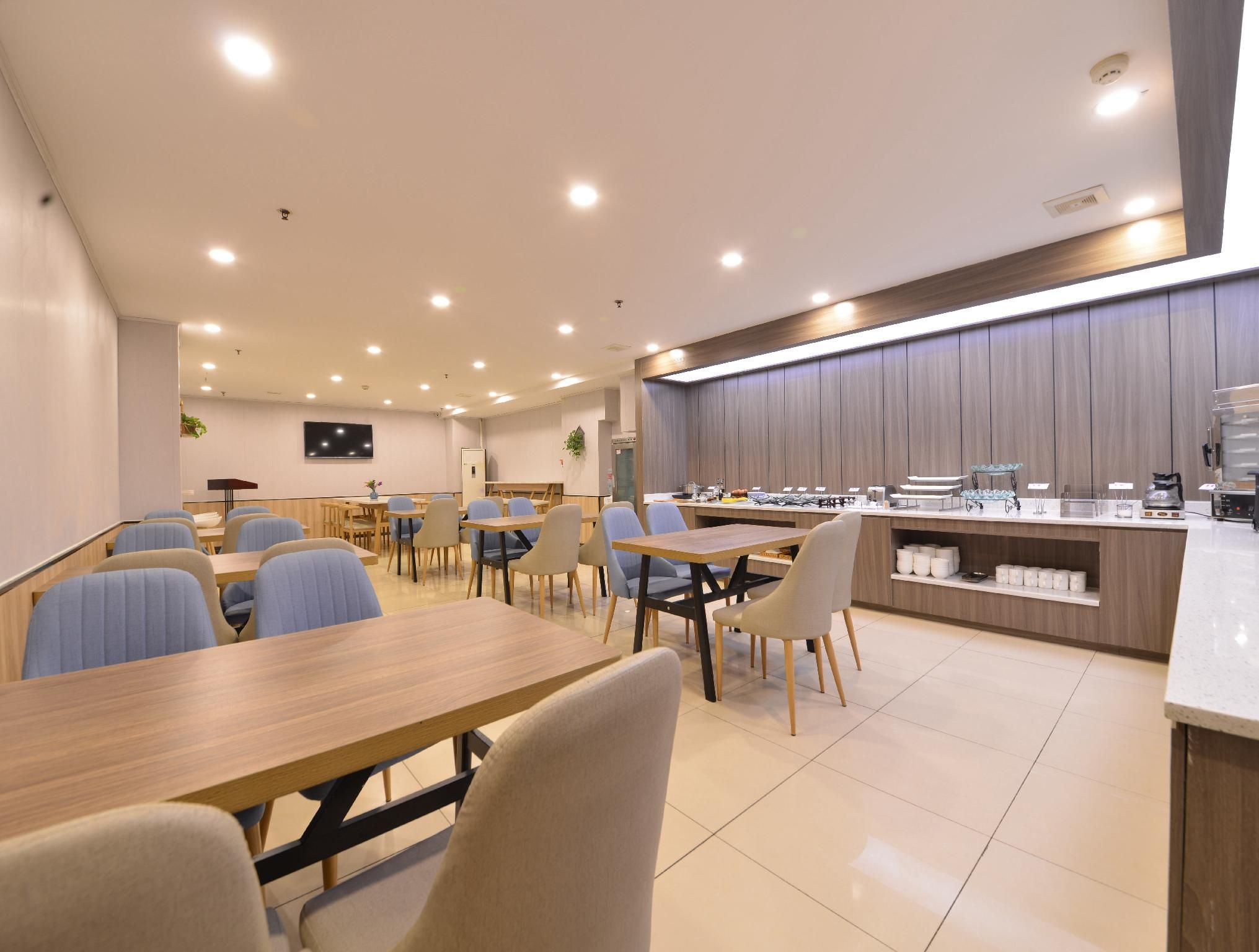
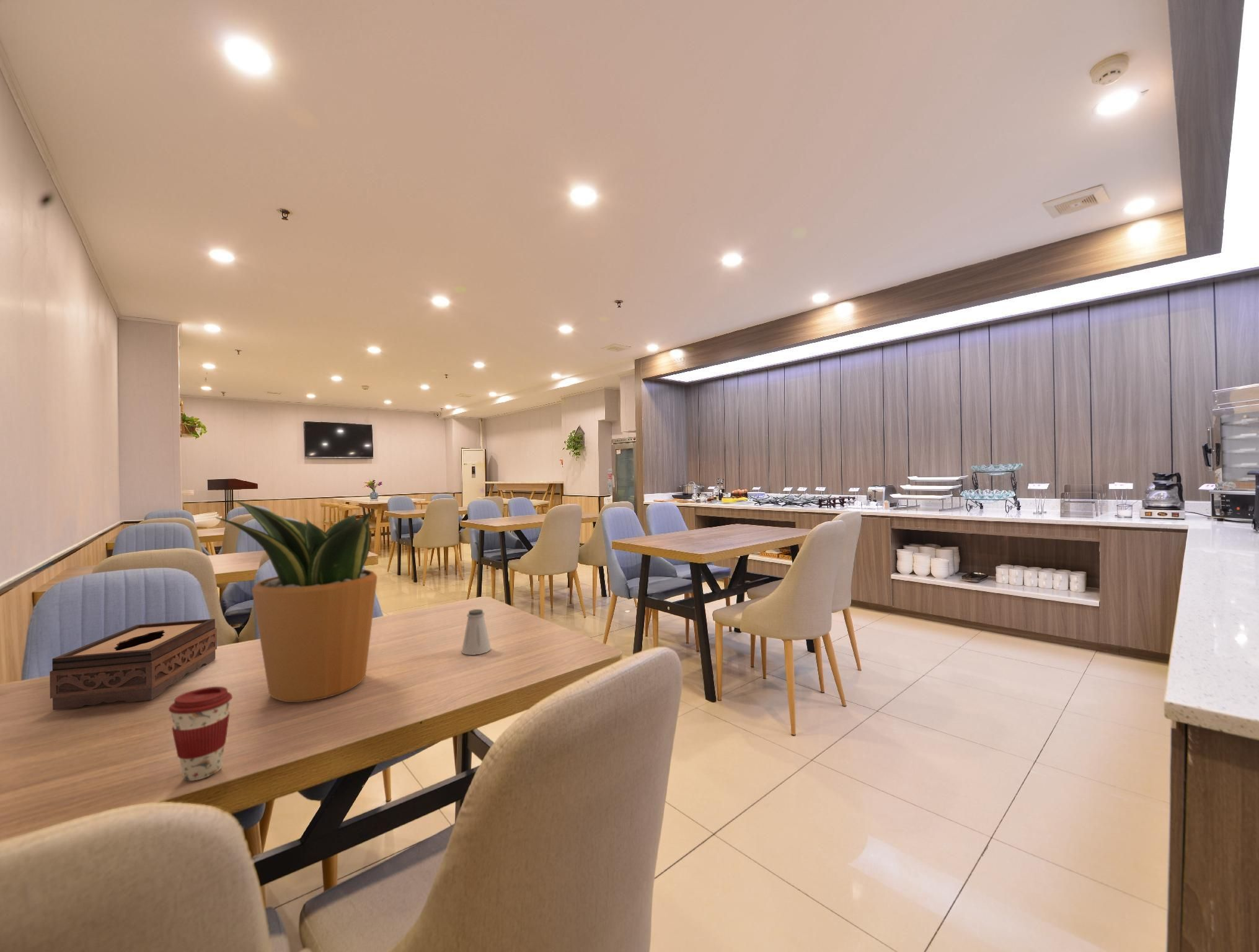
+ tissue box (144, 659)
+ potted plant (311, 594)
+ coffee cup (201, 733)
+ saltshaker (475, 630)
